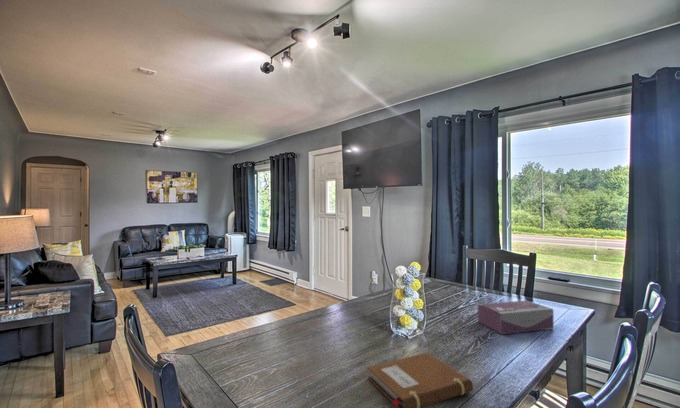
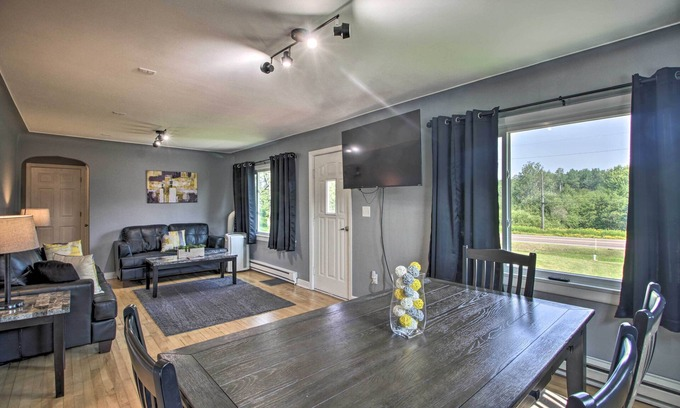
- tissue box (514, 315)
- notebook (416, 380)
